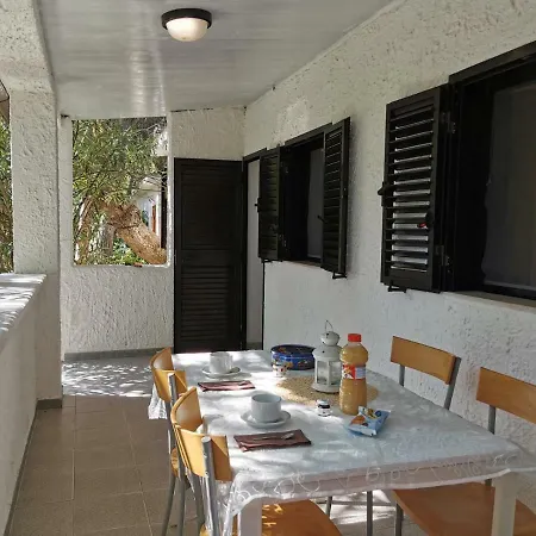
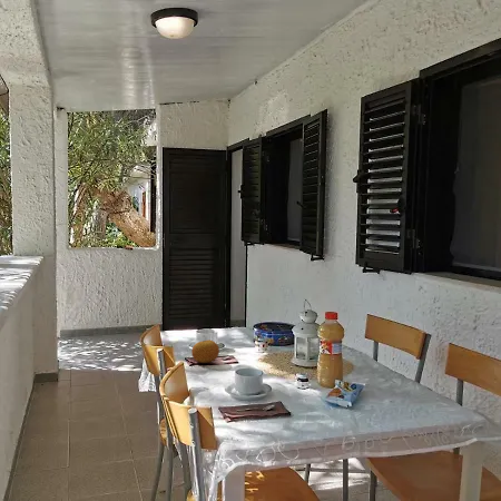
+ fruit (205, 351)
